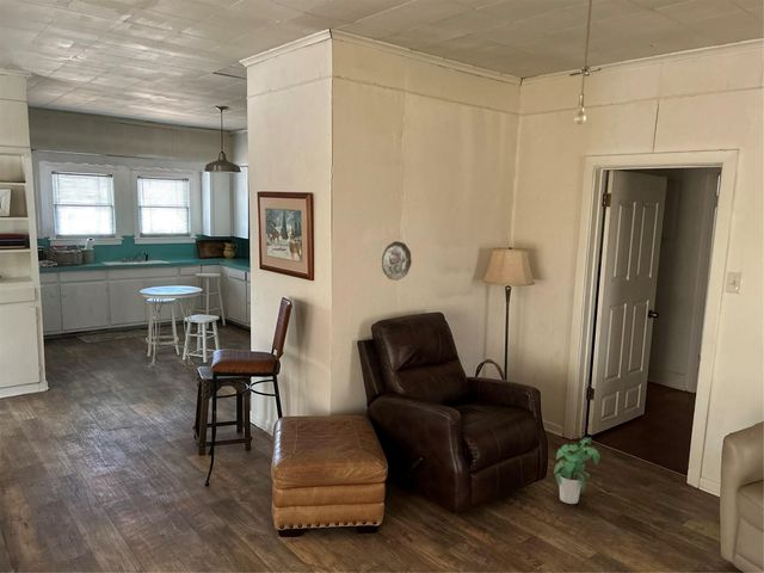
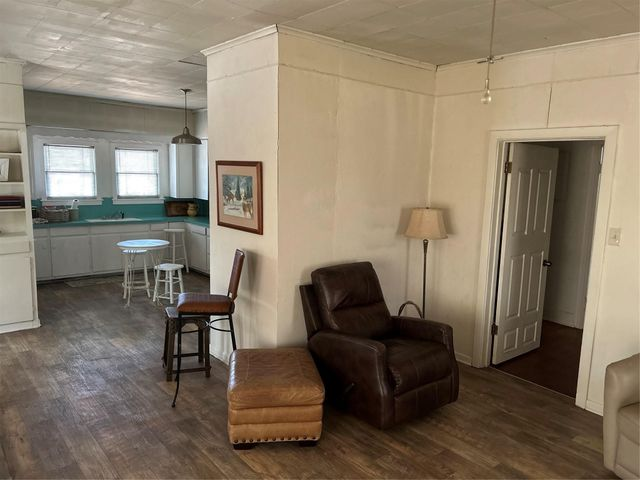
- decorative plate (395, 260)
- potted plant (575, 469)
